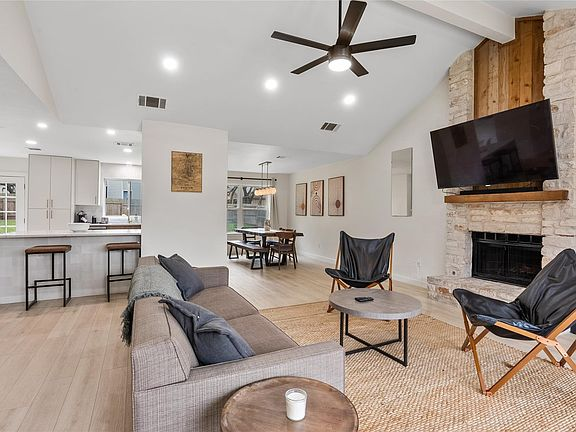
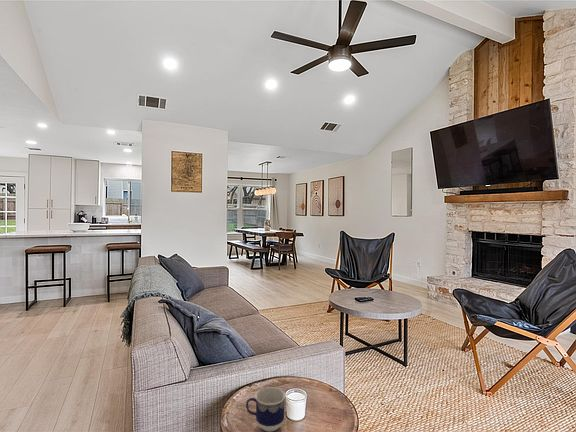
+ cup (265, 410)
